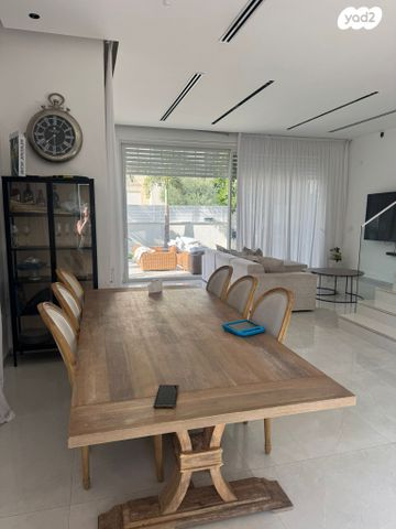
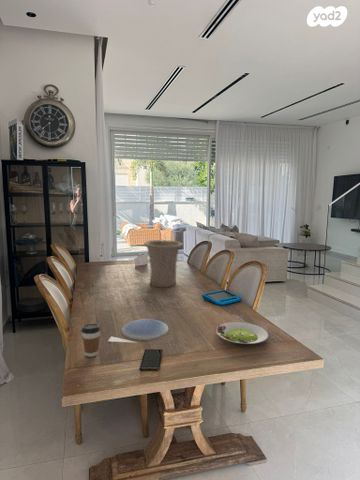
+ plate (145, 326)
+ vase (163, 263)
+ coffee cup (91, 340)
+ salad plate (241, 333)
